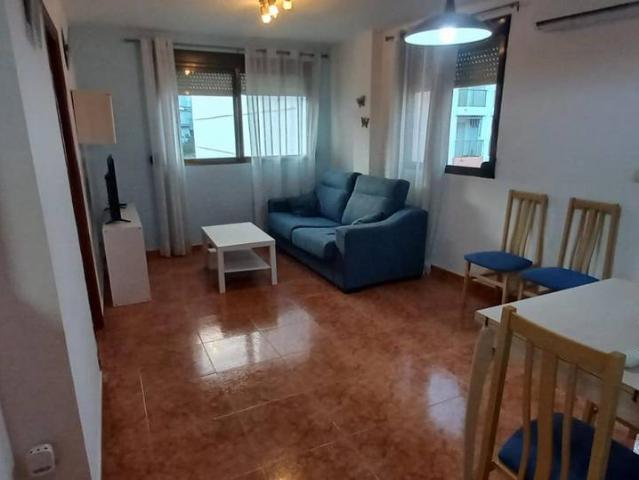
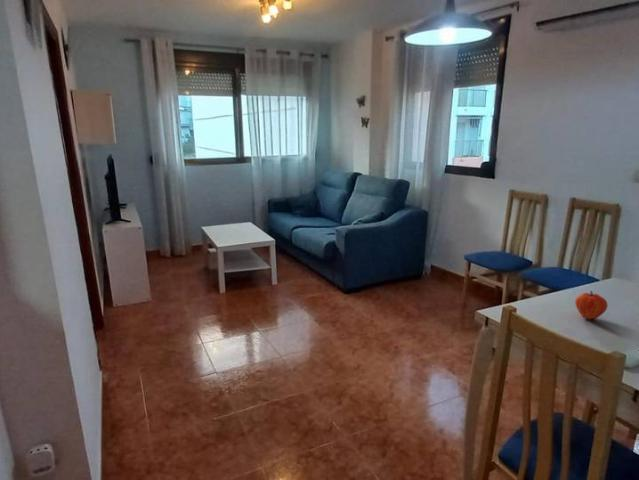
+ fruit (590, 304)
